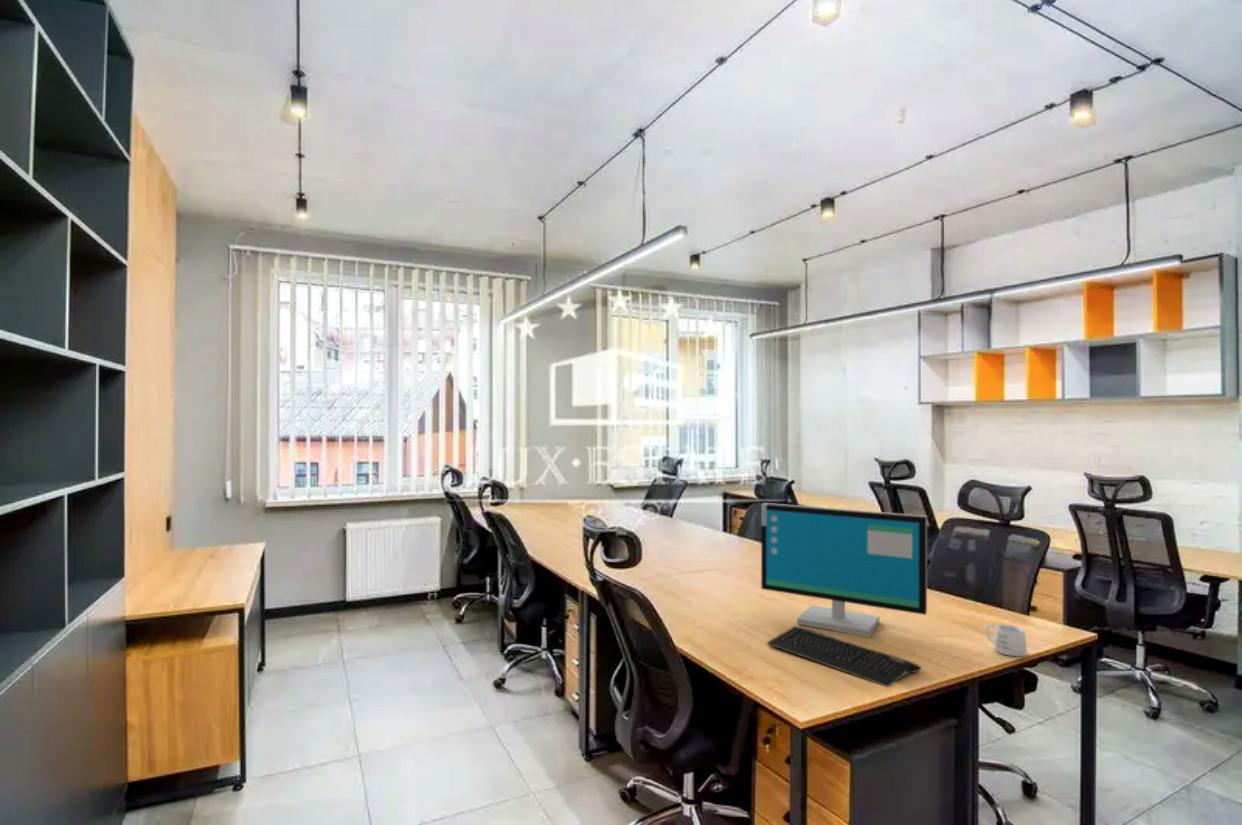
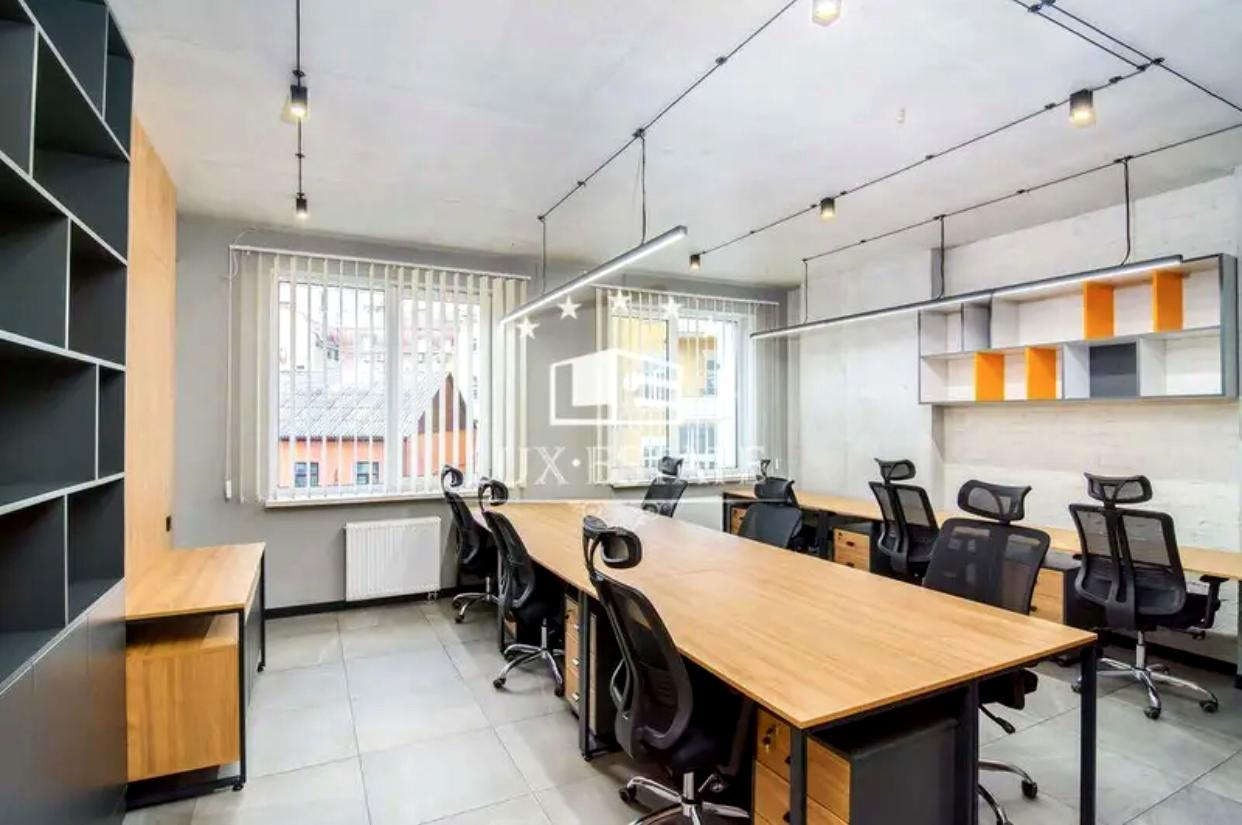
- computer monitor (838, 566)
- mug (1004, 638)
- keyboard (838, 652)
